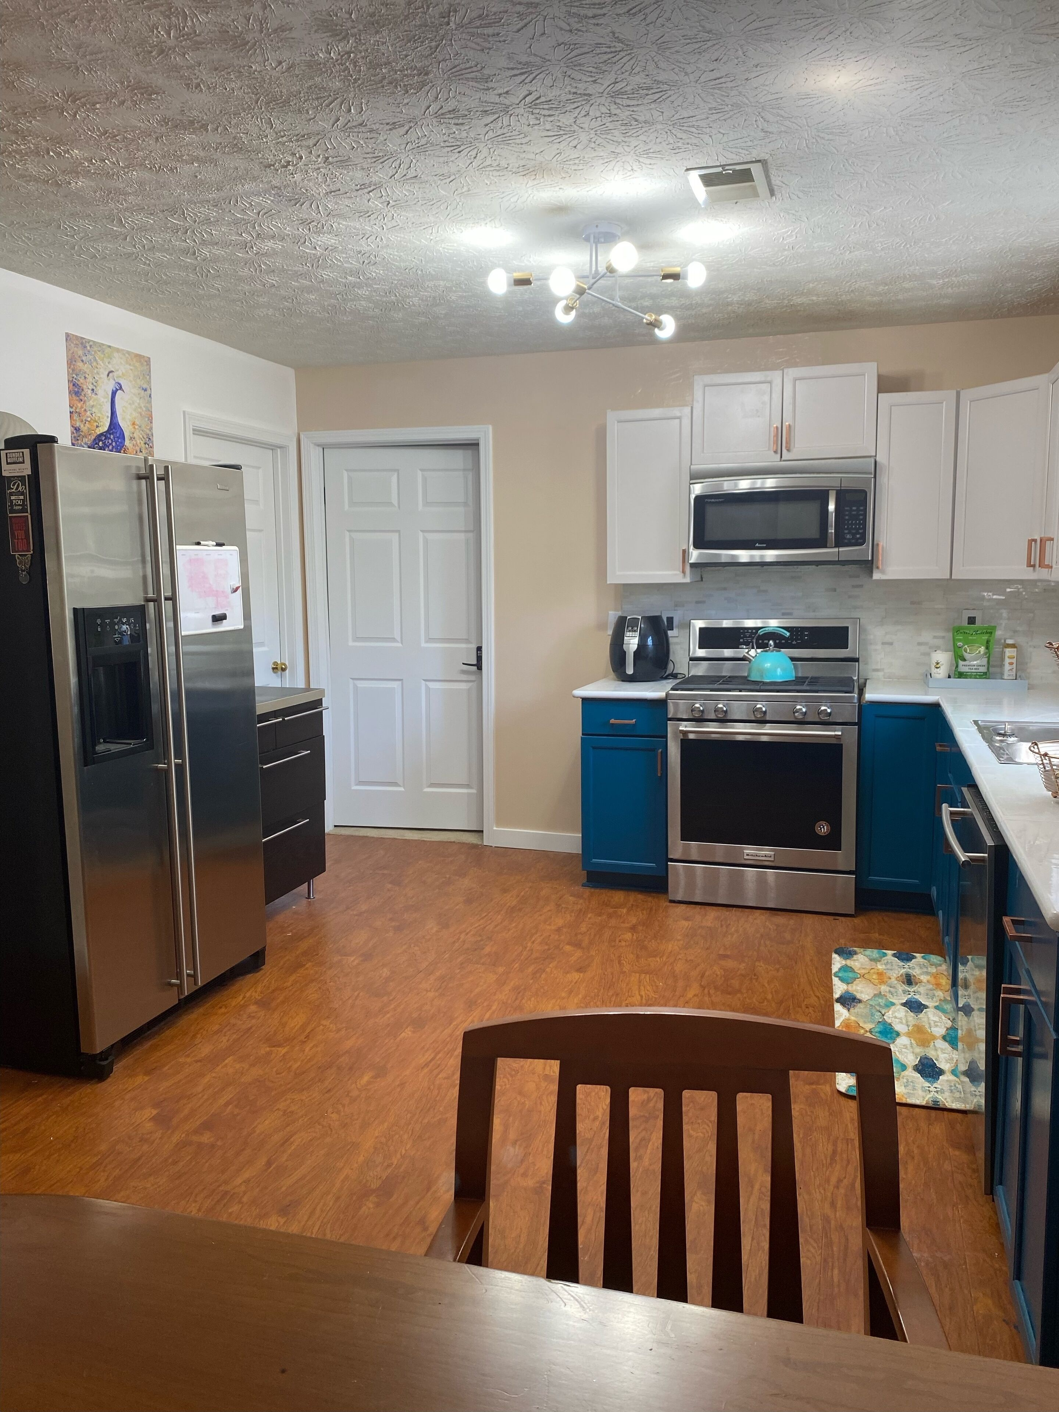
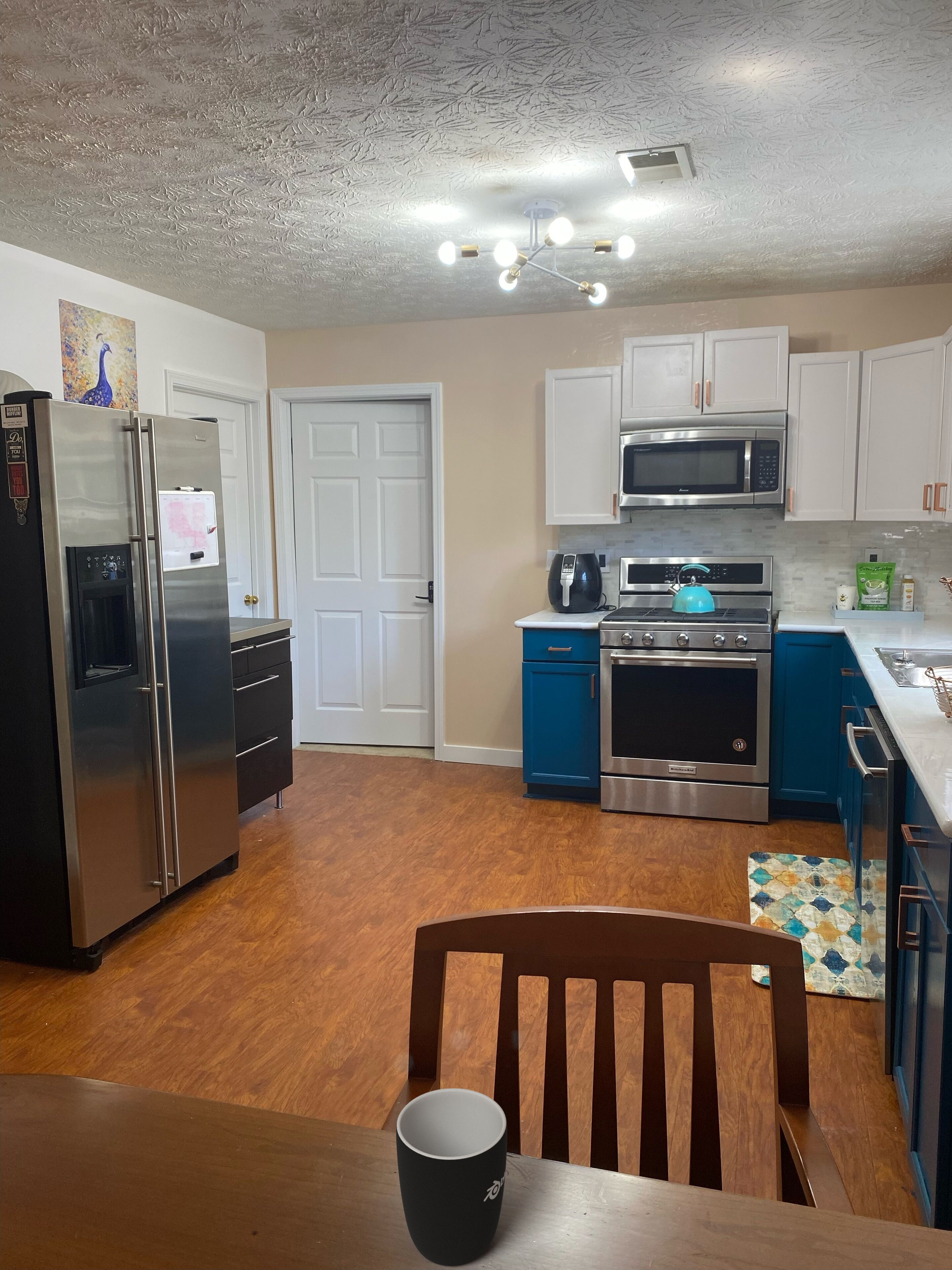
+ mug (456, 1166)
